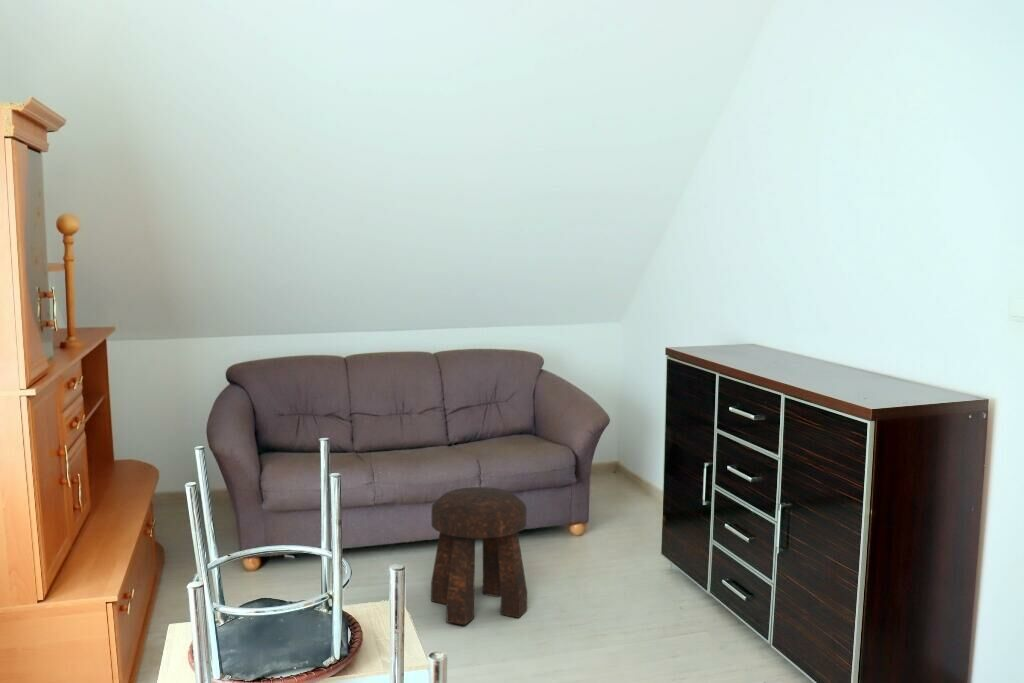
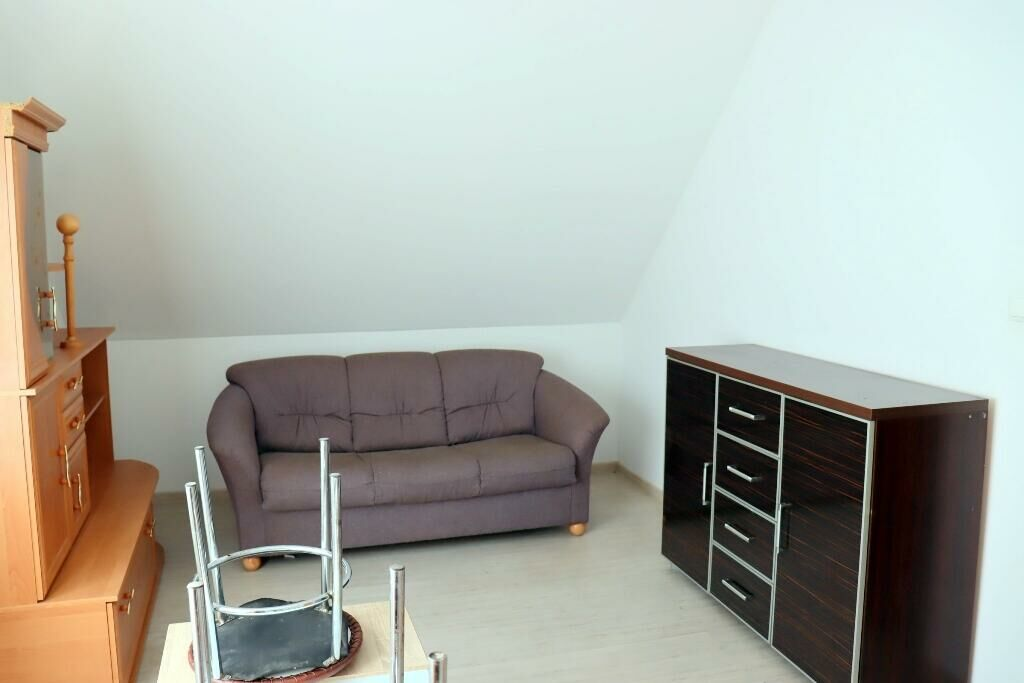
- stool (474, 550)
